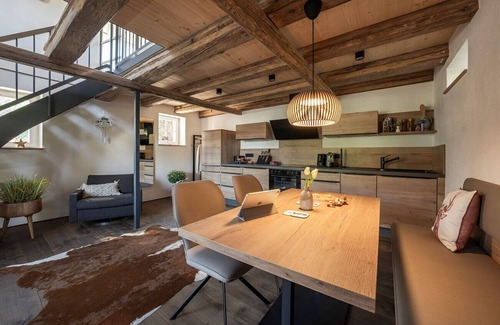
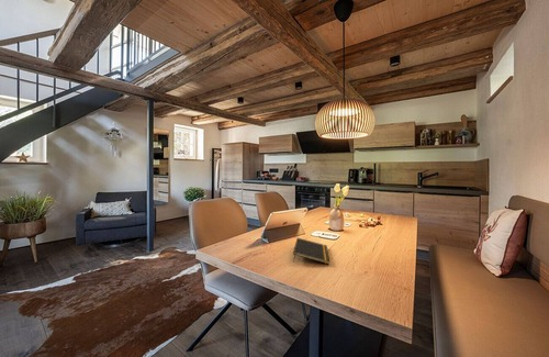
+ notepad (311, 249)
